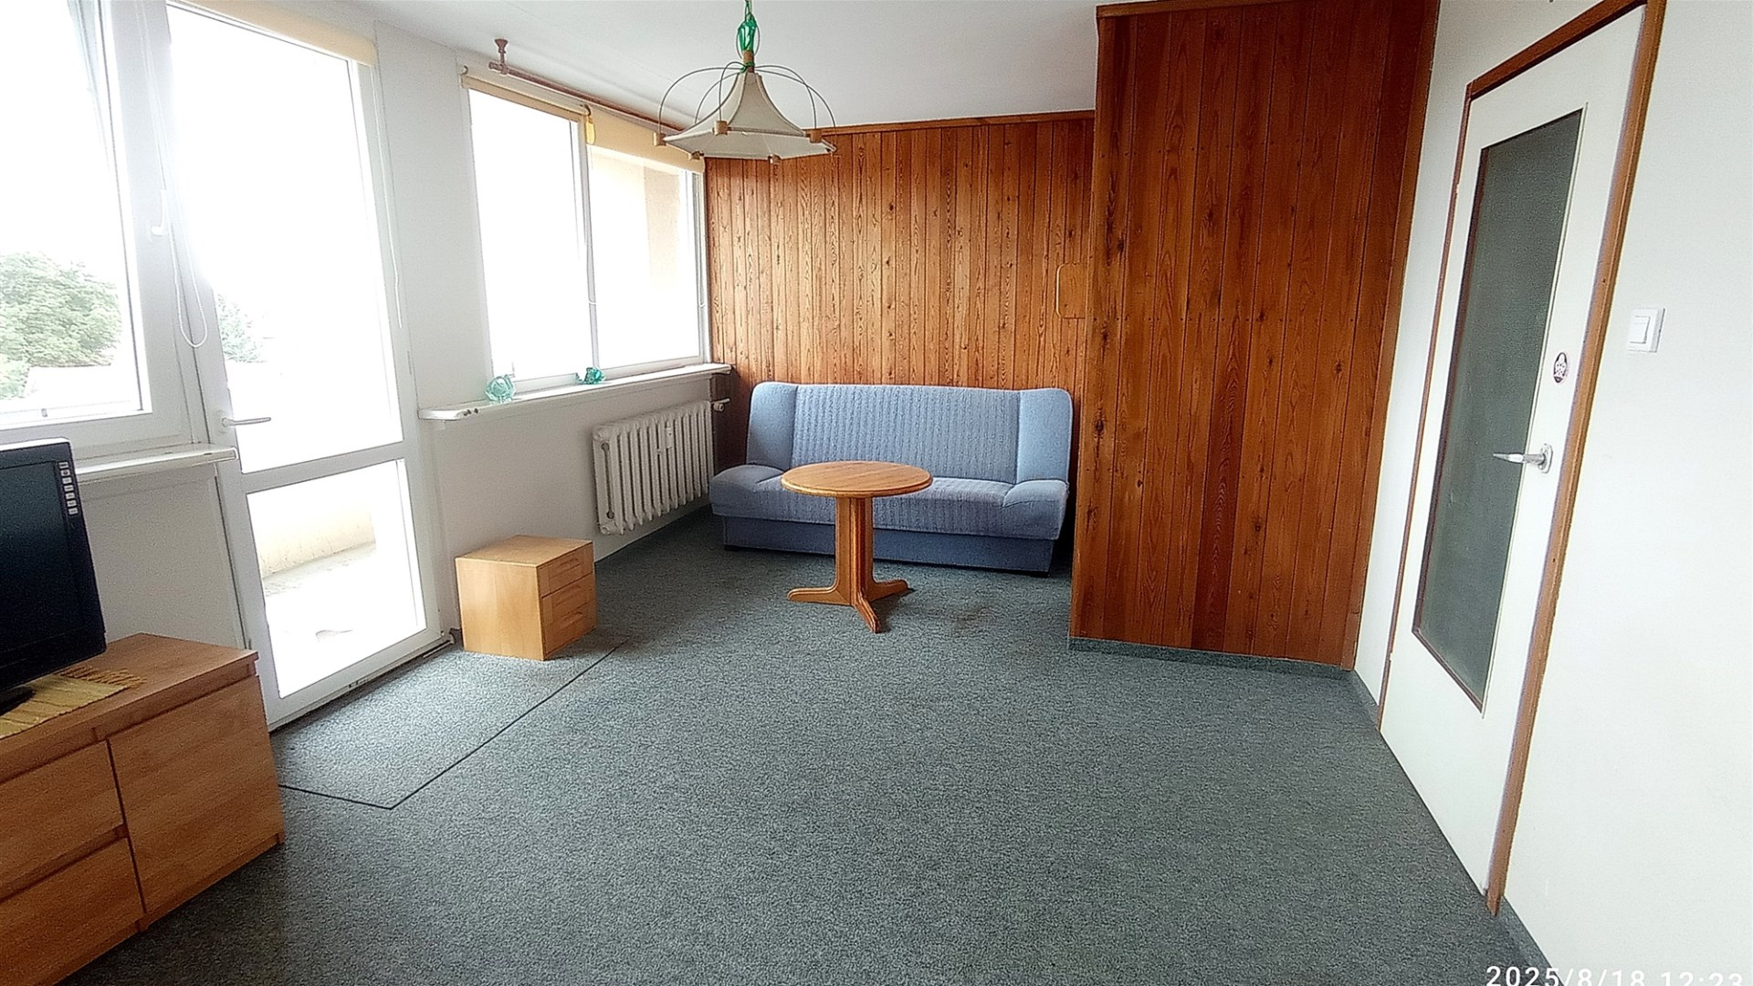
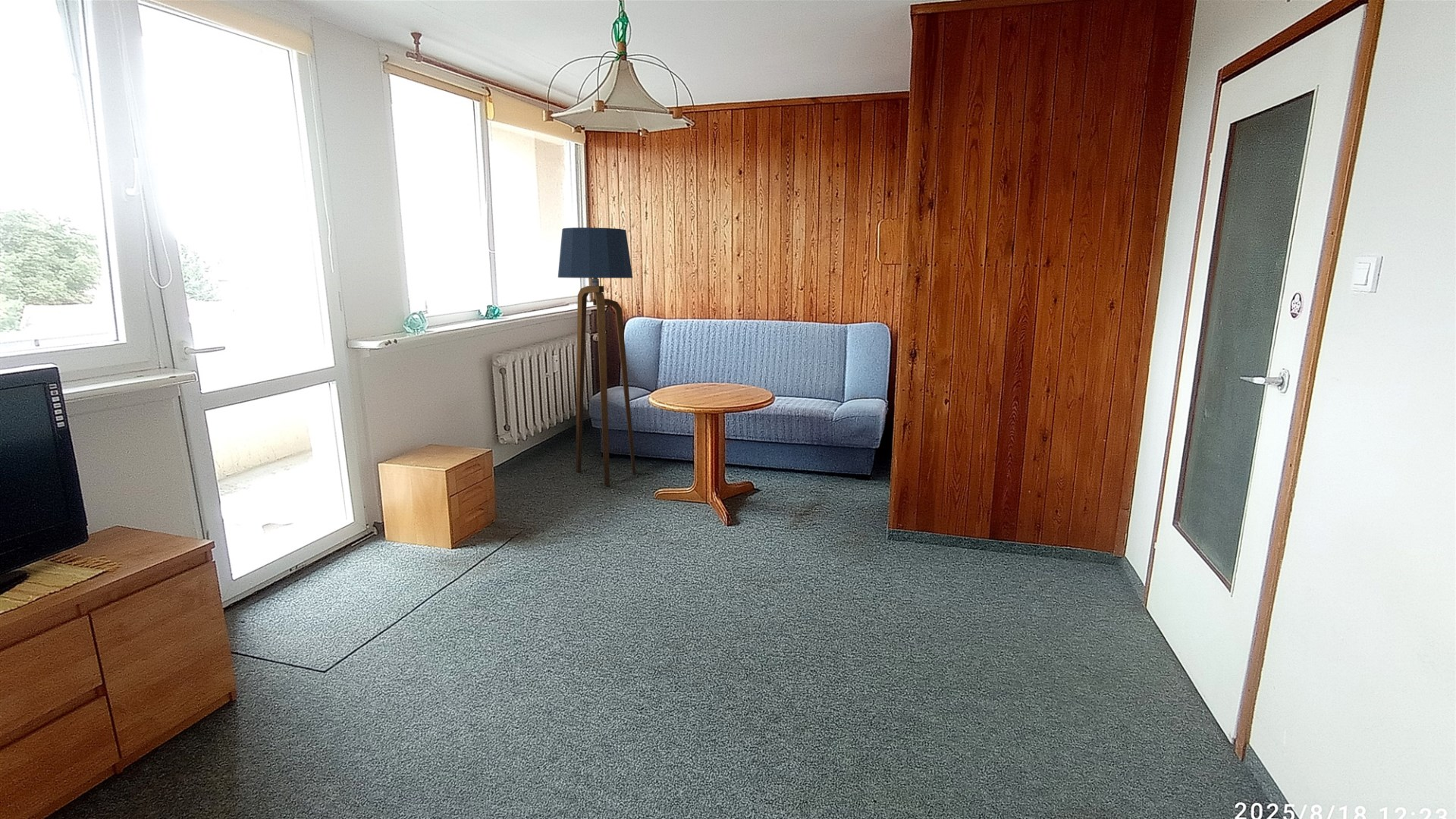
+ floor lamp (599, 356)
